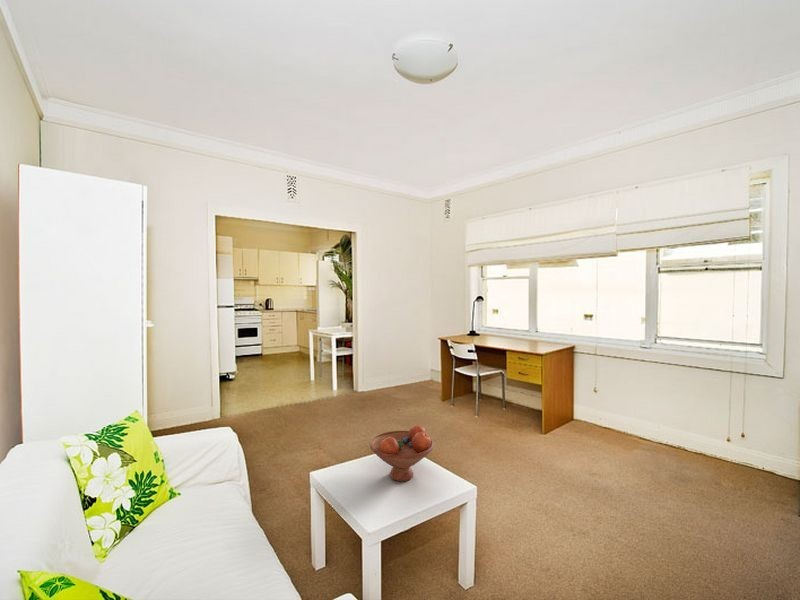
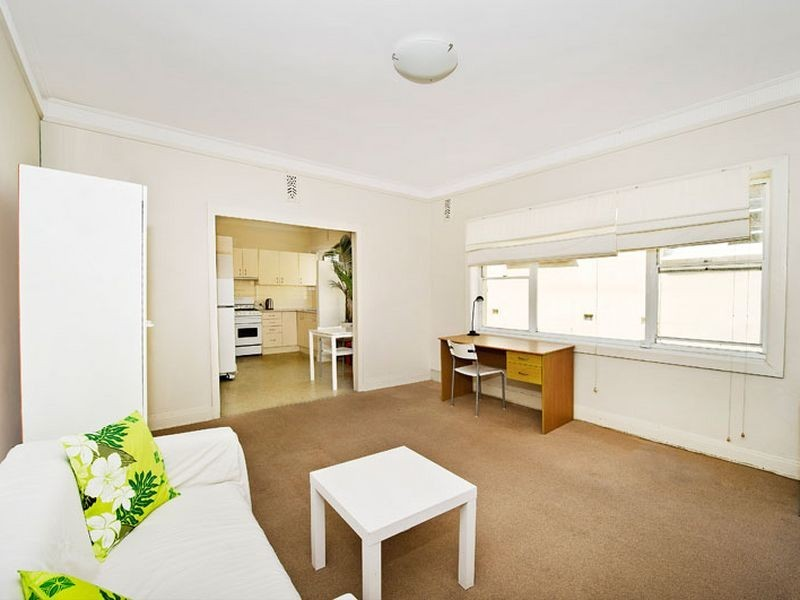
- fruit bowl (401, 452)
